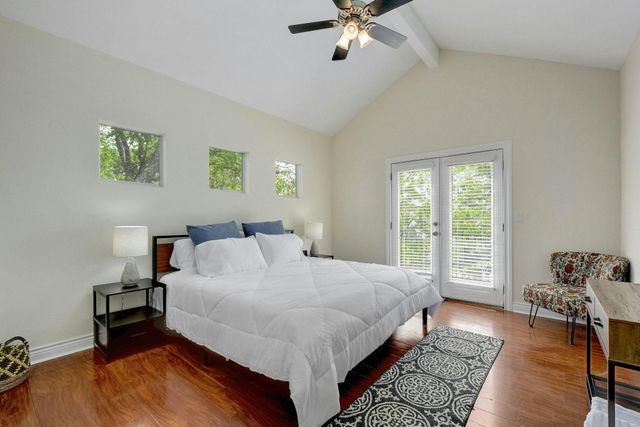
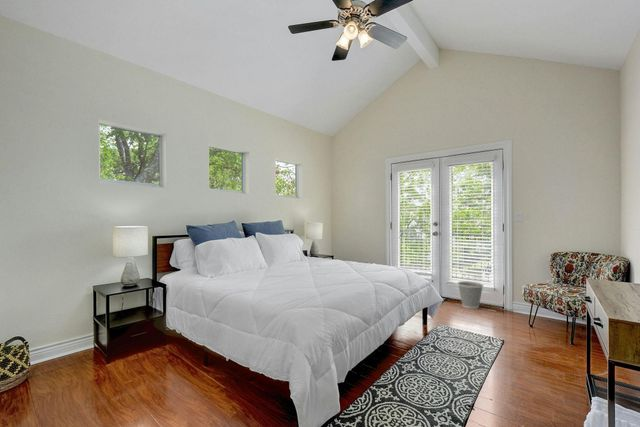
+ wastebasket (470, 295)
